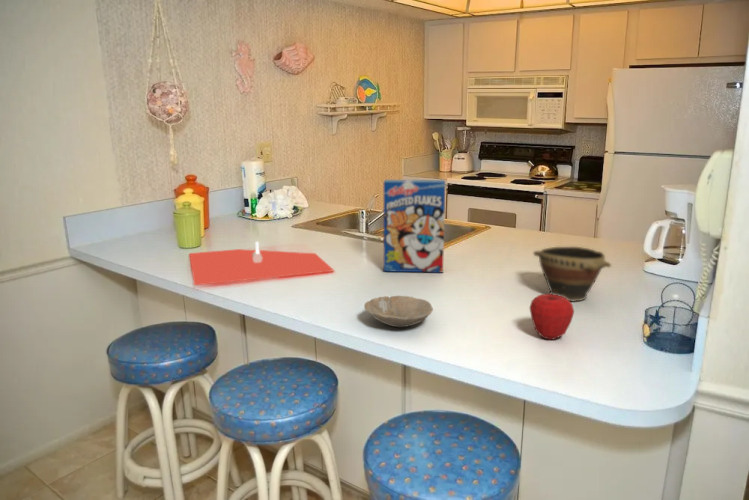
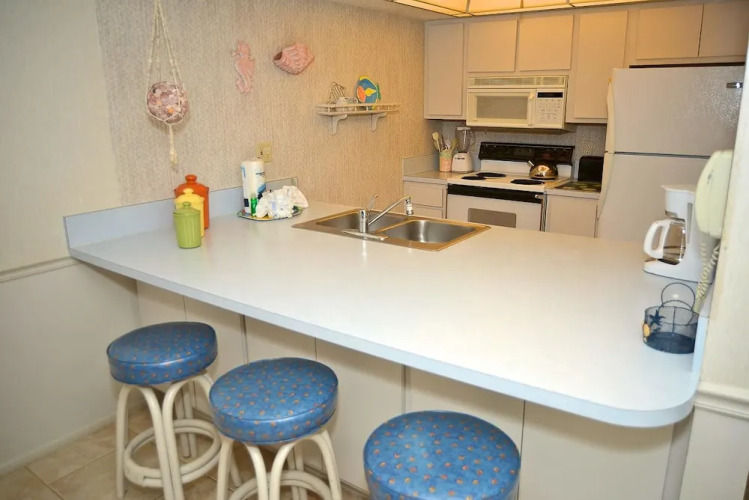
- apple (551, 314)
- bowl (568, 273)
- bowl (398, 314)
- cereal box (413, 225)
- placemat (256, 252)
